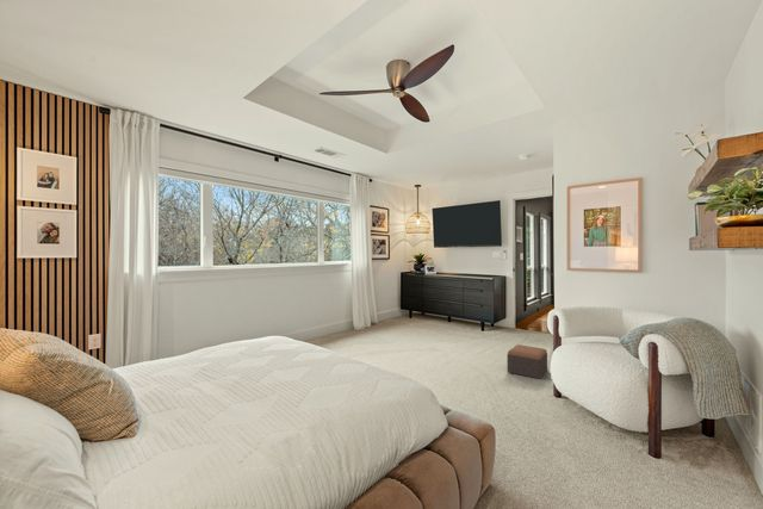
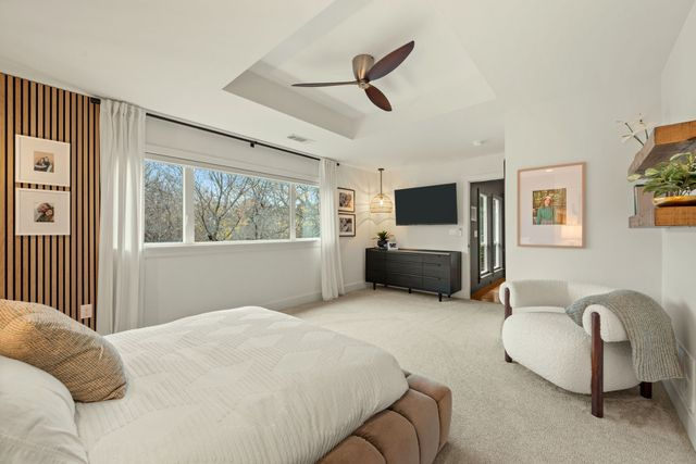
- footstool (527, 360)
